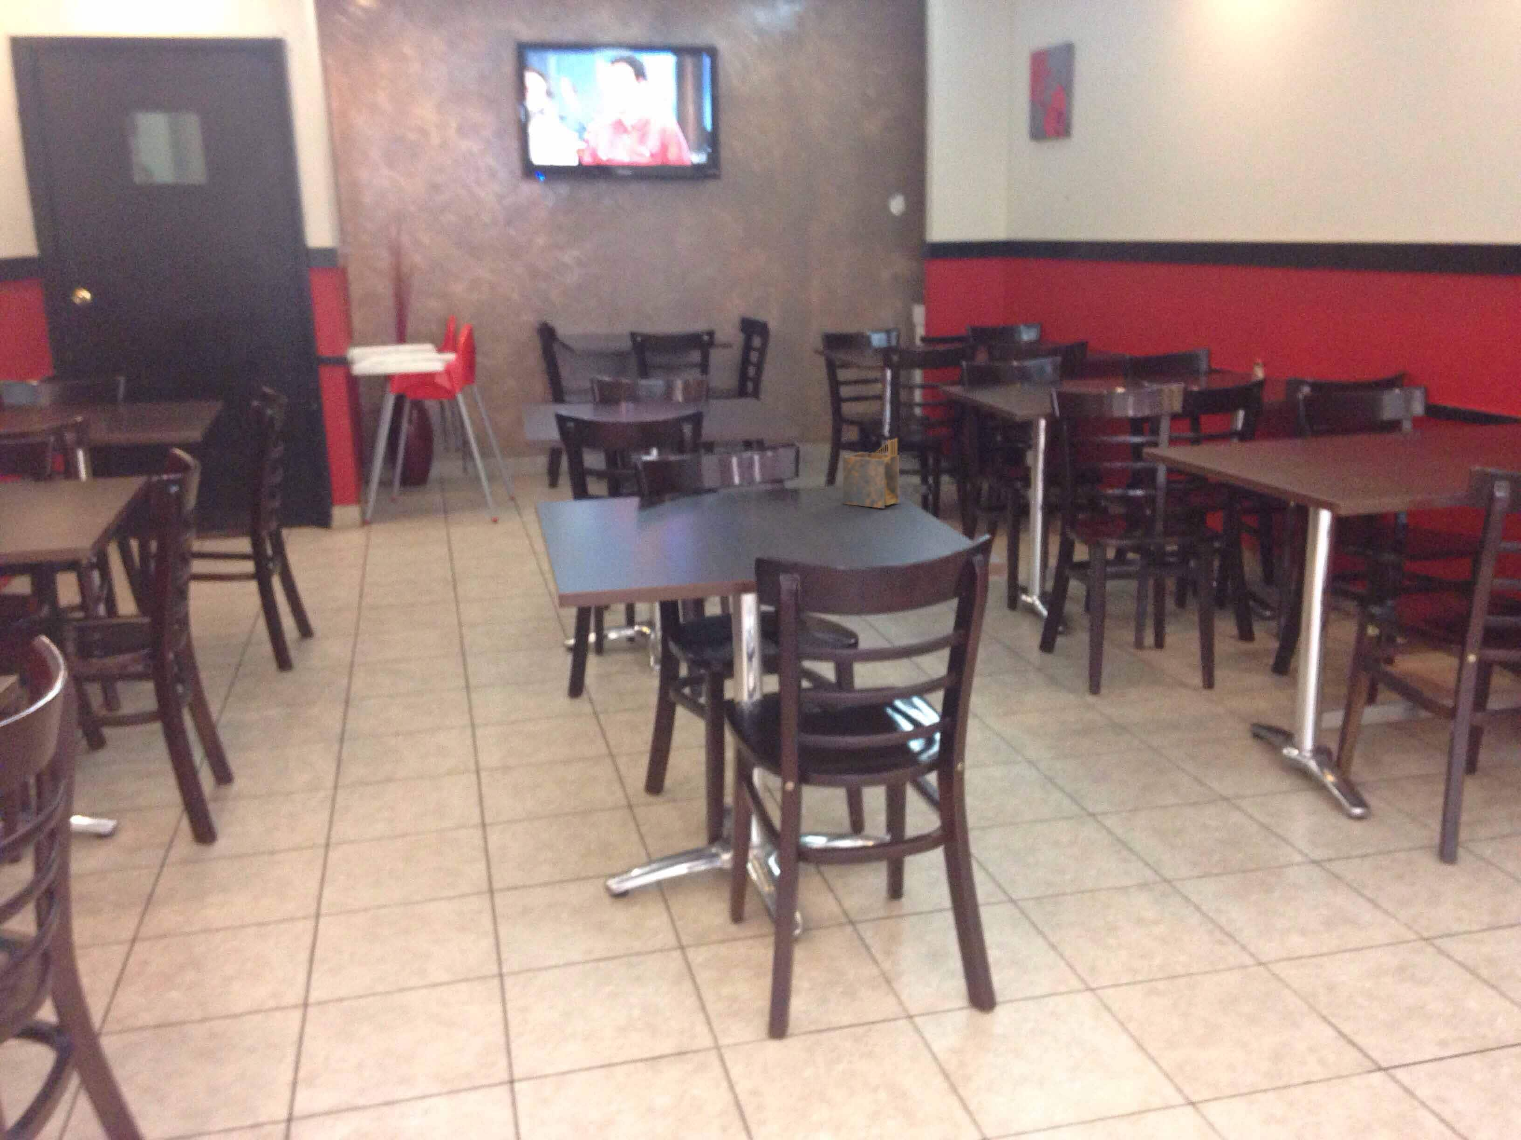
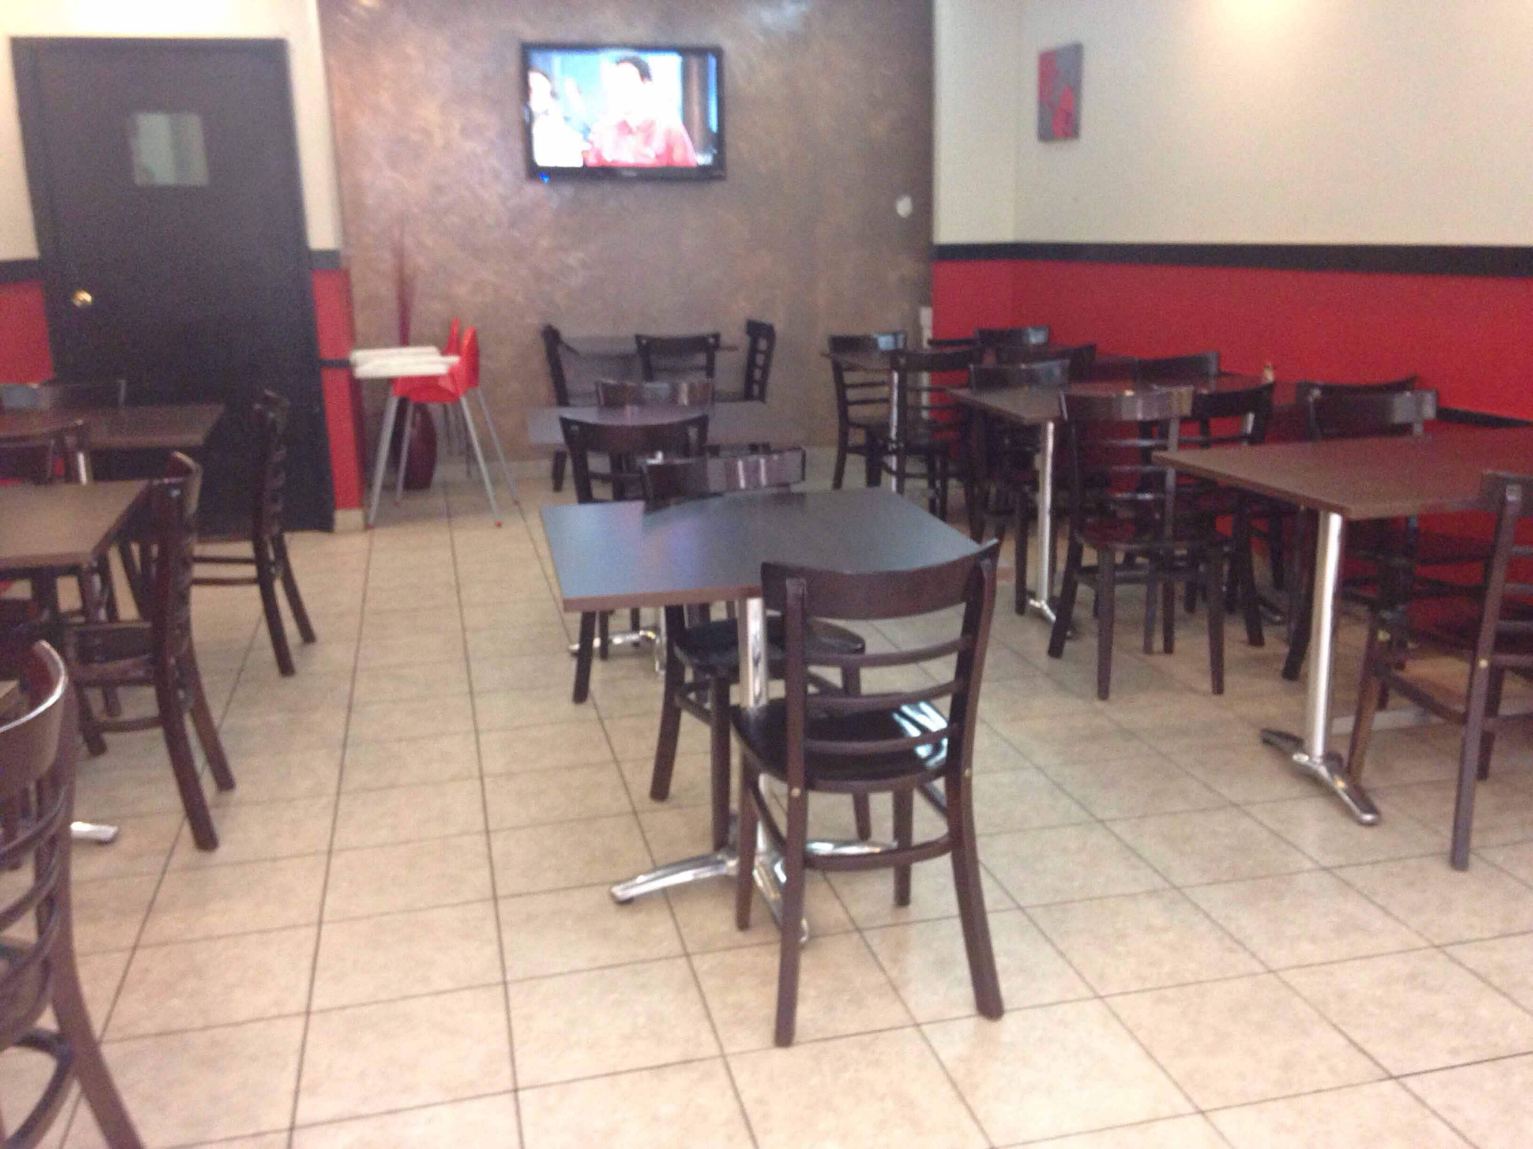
- napkin holder (872, 471)
